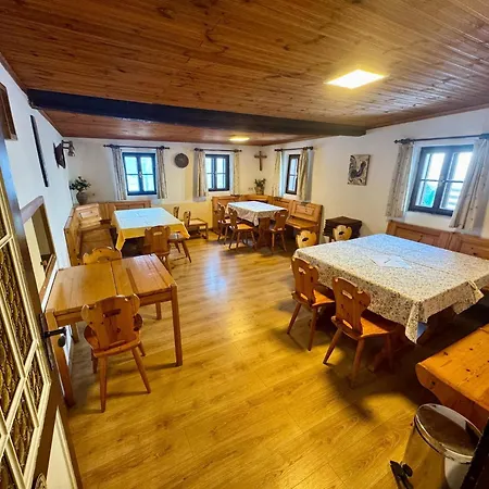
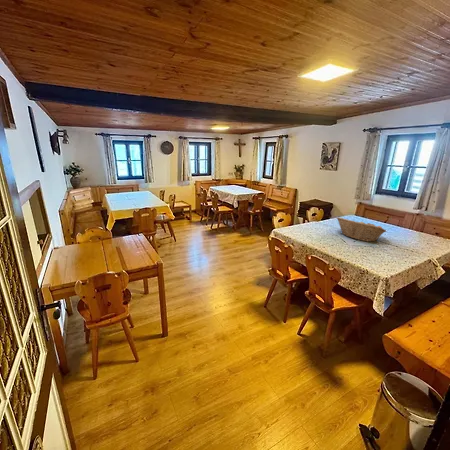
+ fruit basket (359, 227)
